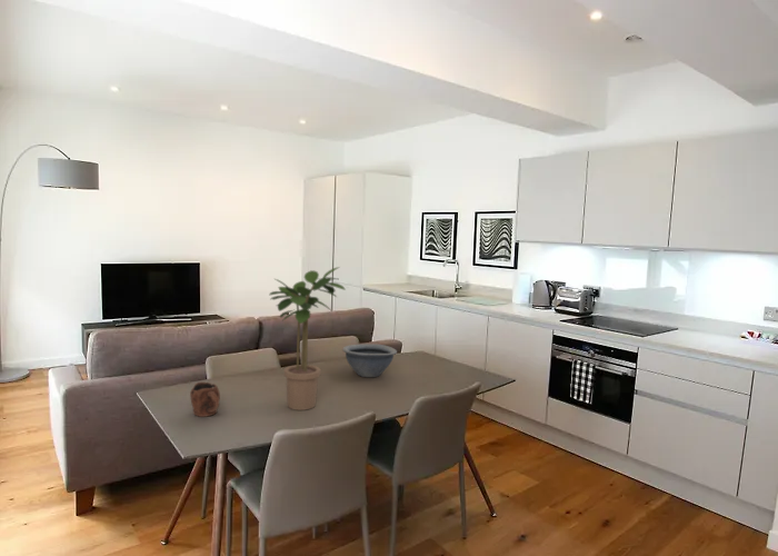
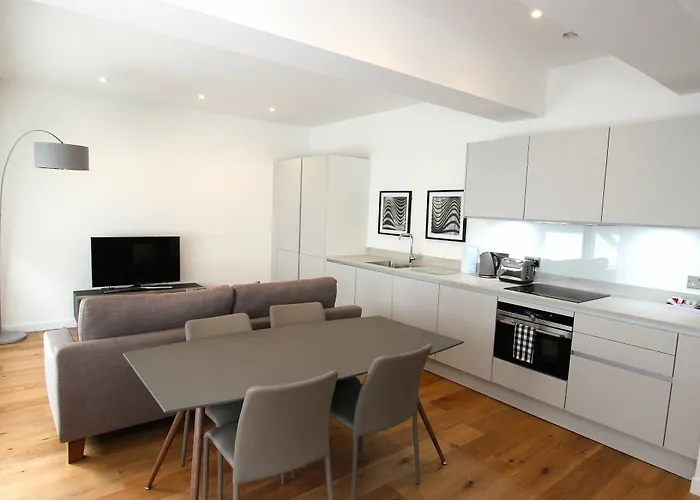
- potted plant (302, 335)
- mug (208, 400)
- bowl (368, 360)
